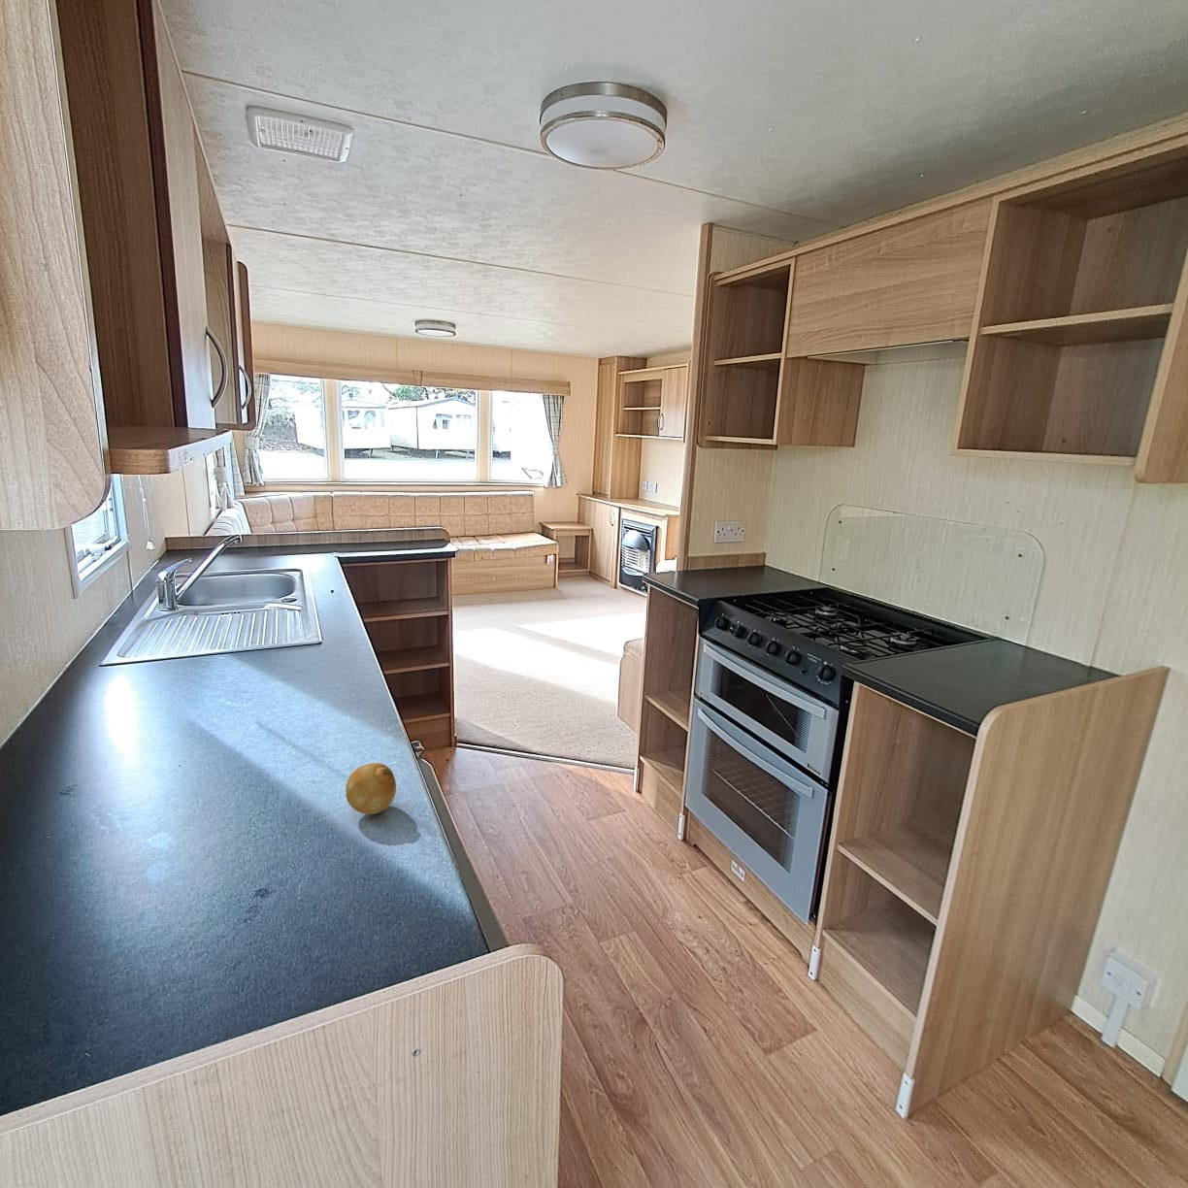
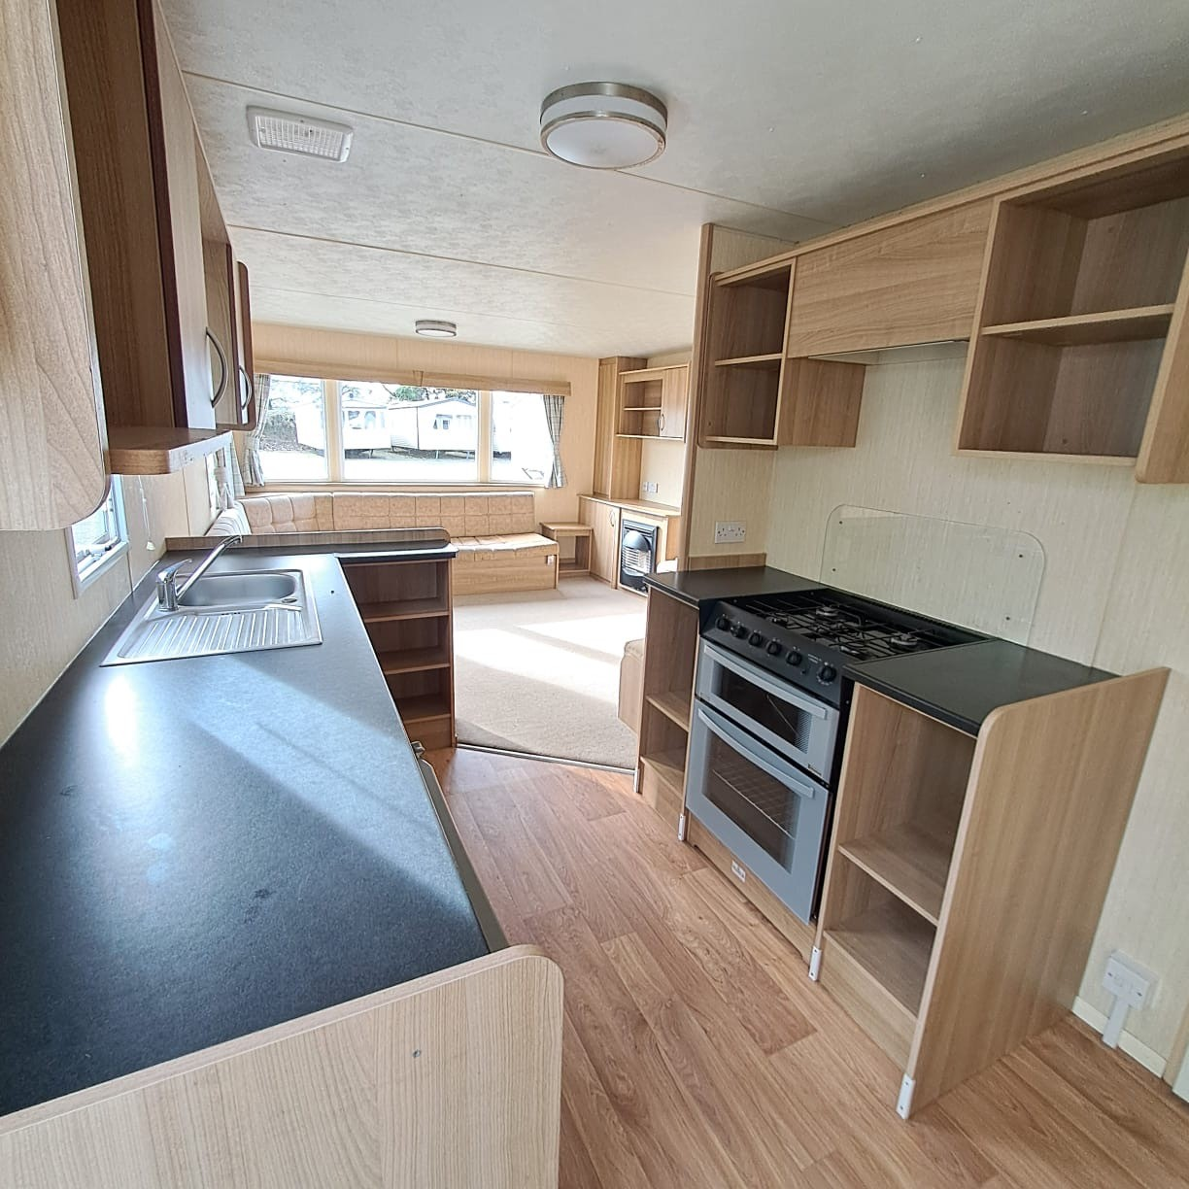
- fruit (371, 788)
